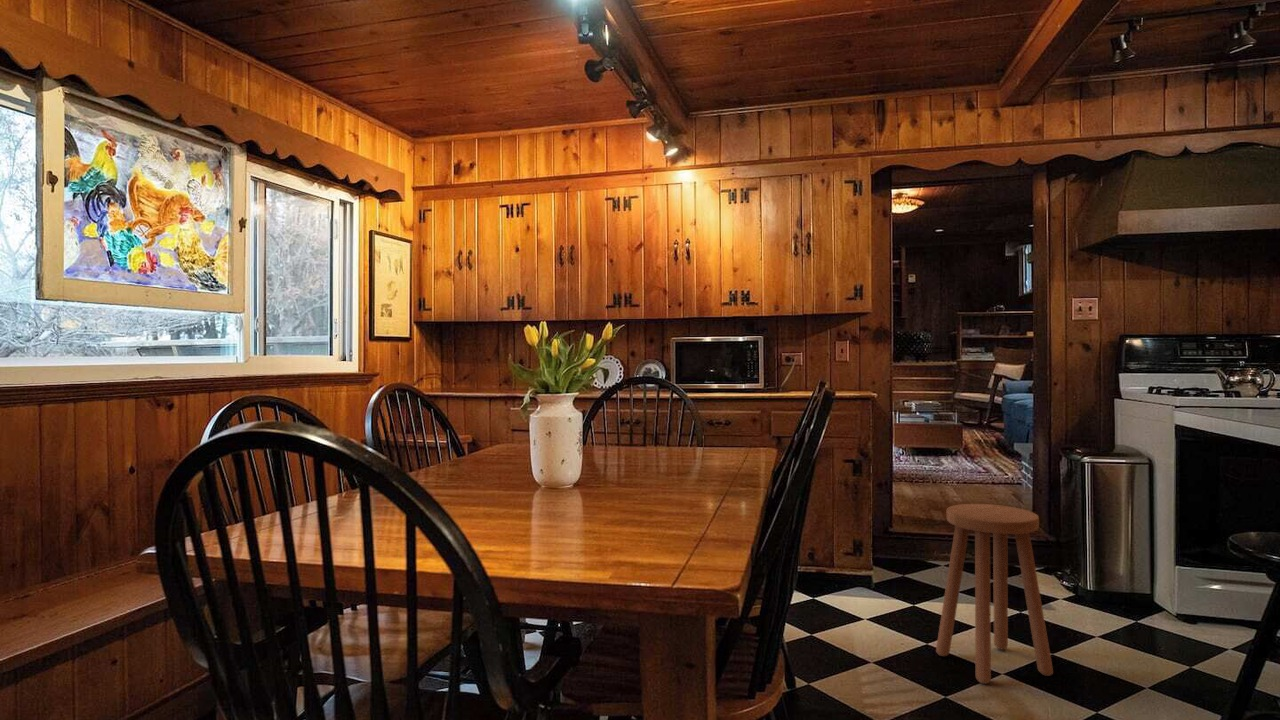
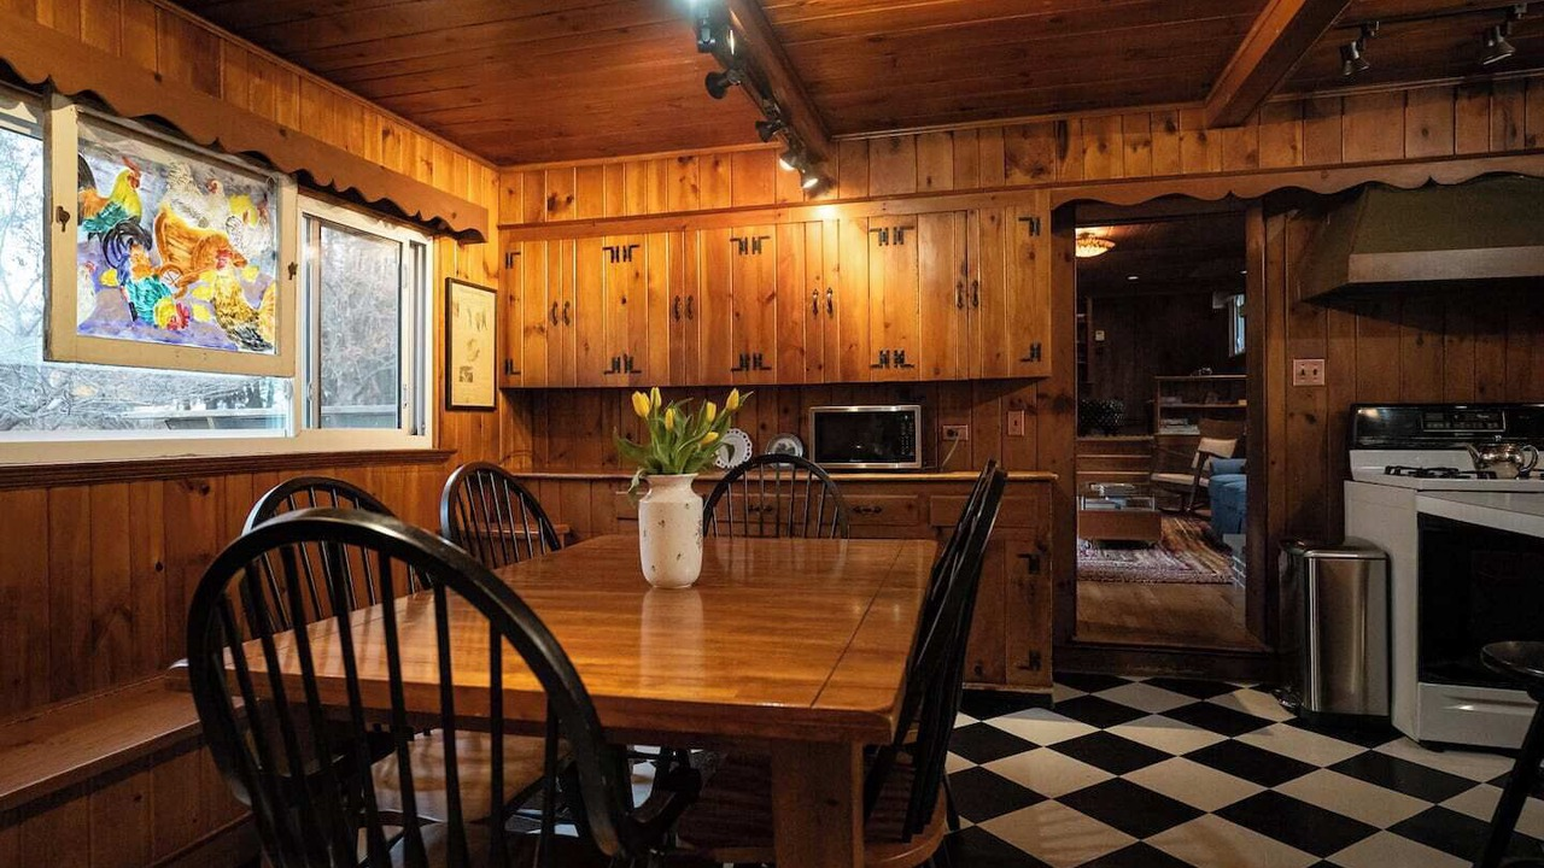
- stool (989, 588)
